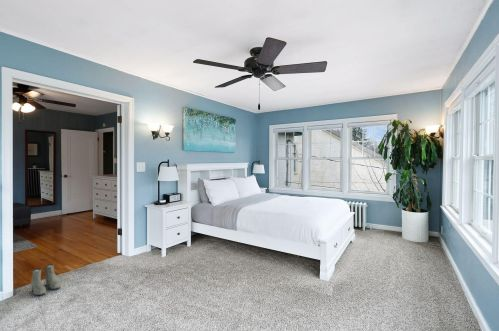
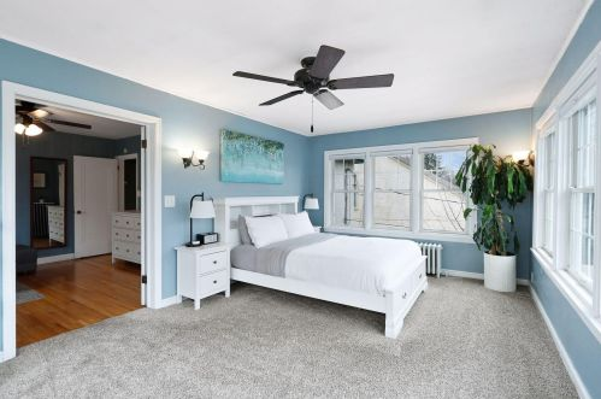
- boots (45, 278)
